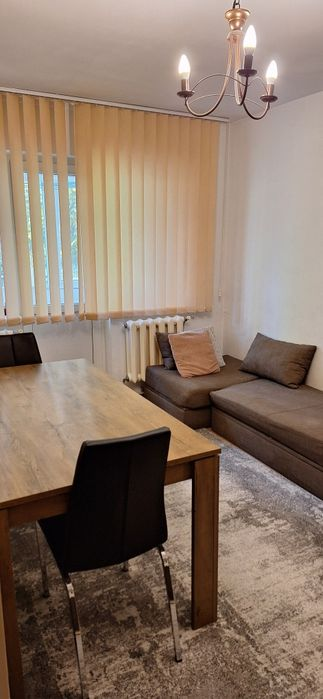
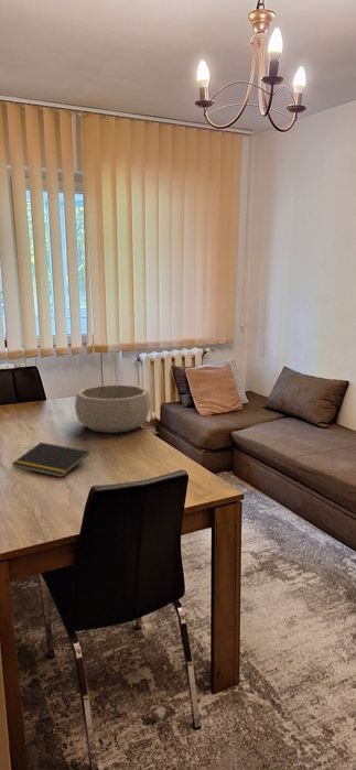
+ notepad (51, 458)
+ decorative bowl (114, 408)
